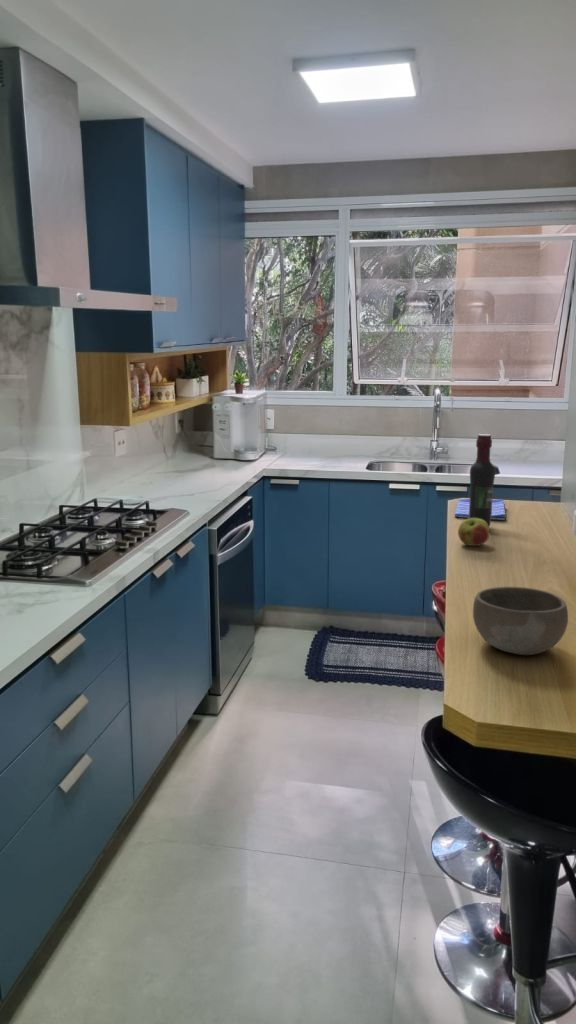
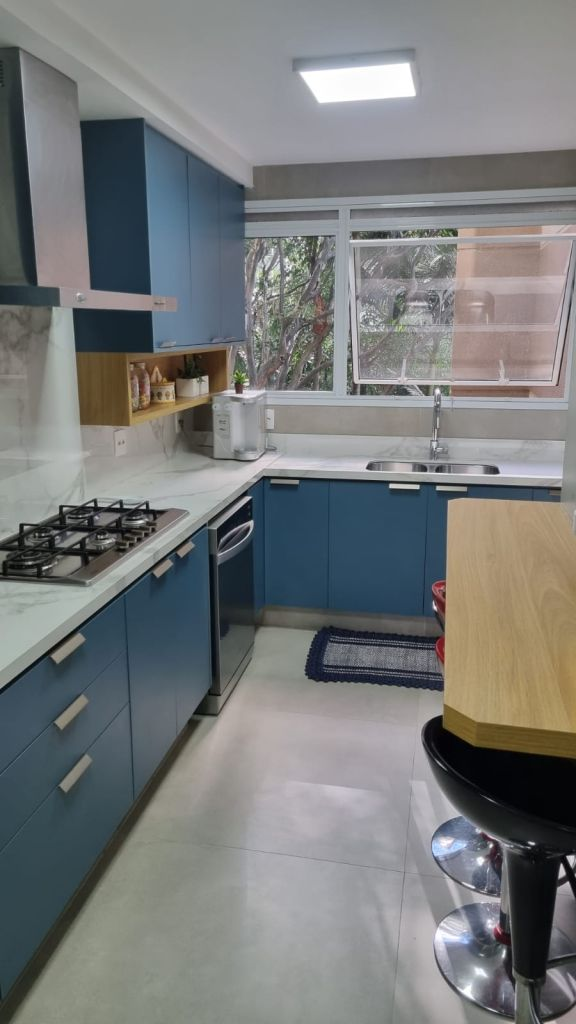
- dish towel (469, 504)
- bowl (519, 621)
- wine bottle (481, 481)
- apple (474, 532)
